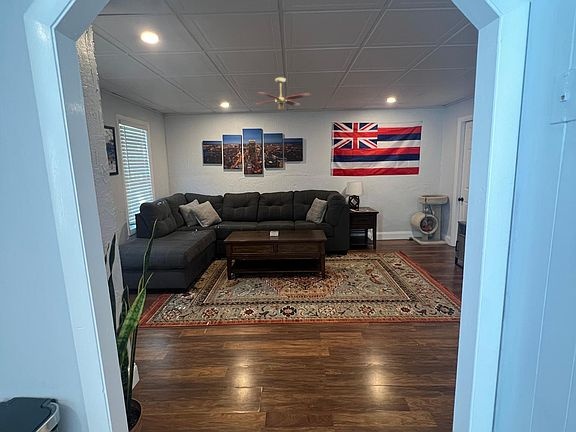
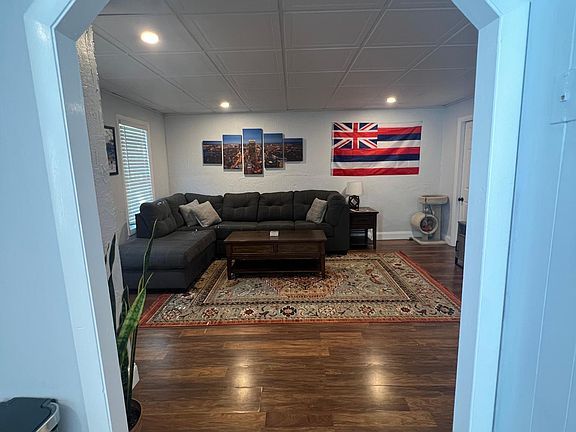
- ceiling fan (280, 94)
